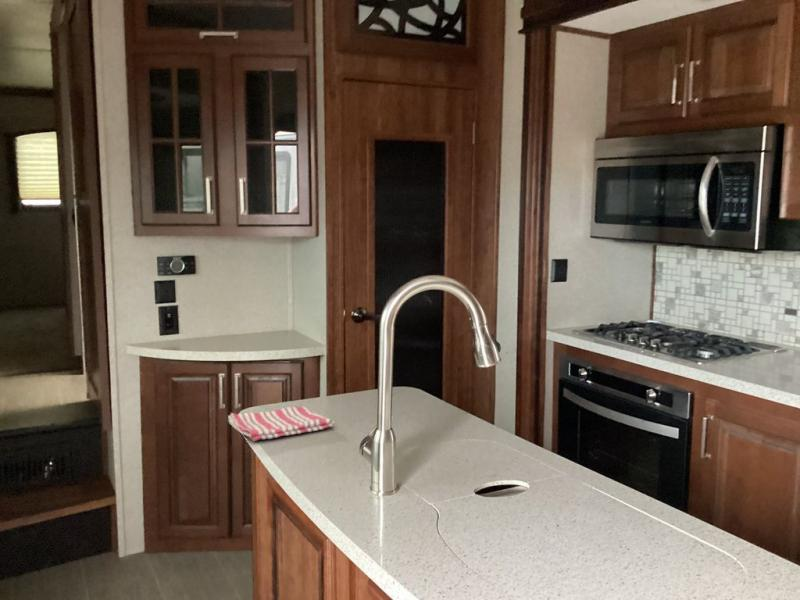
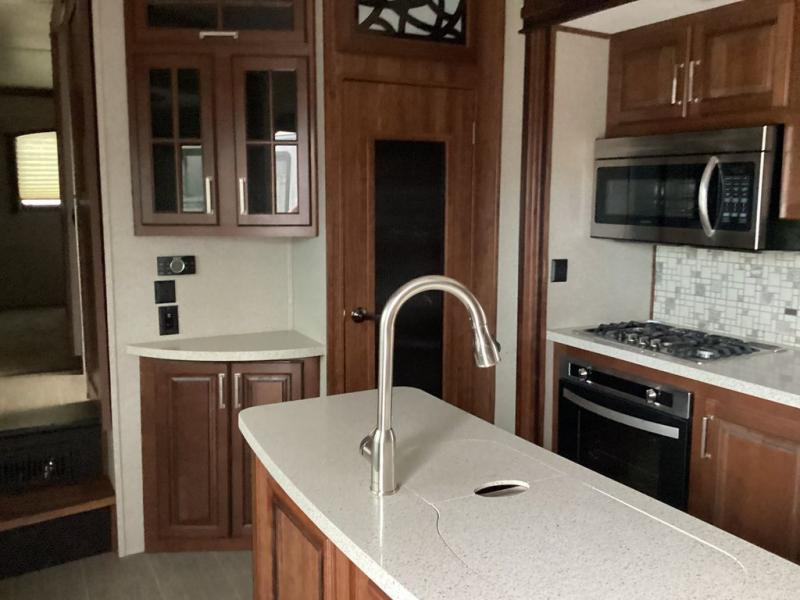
- dish towel (281, 420)
